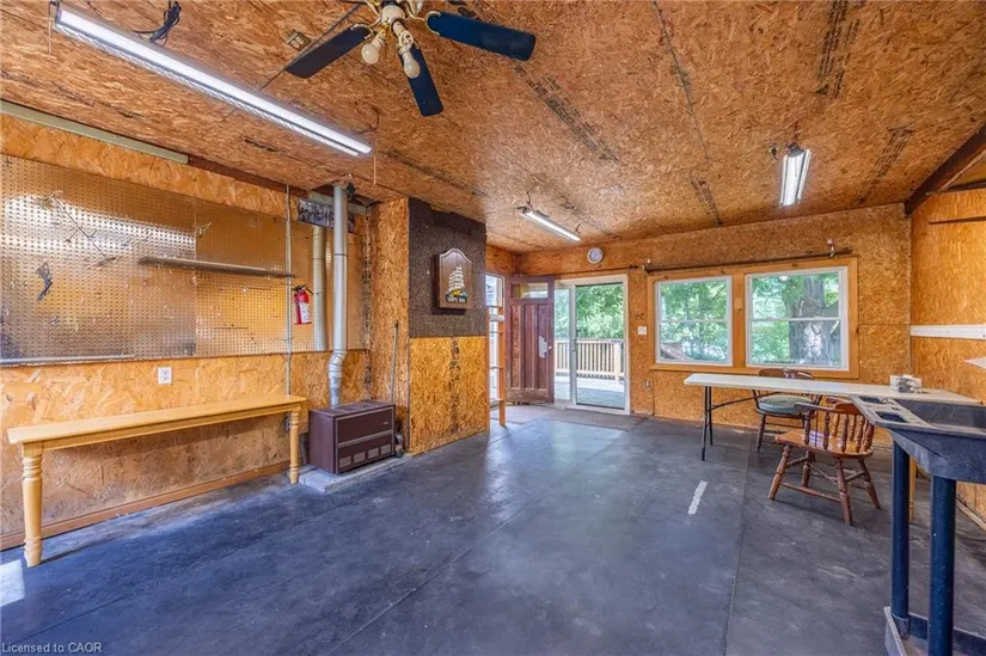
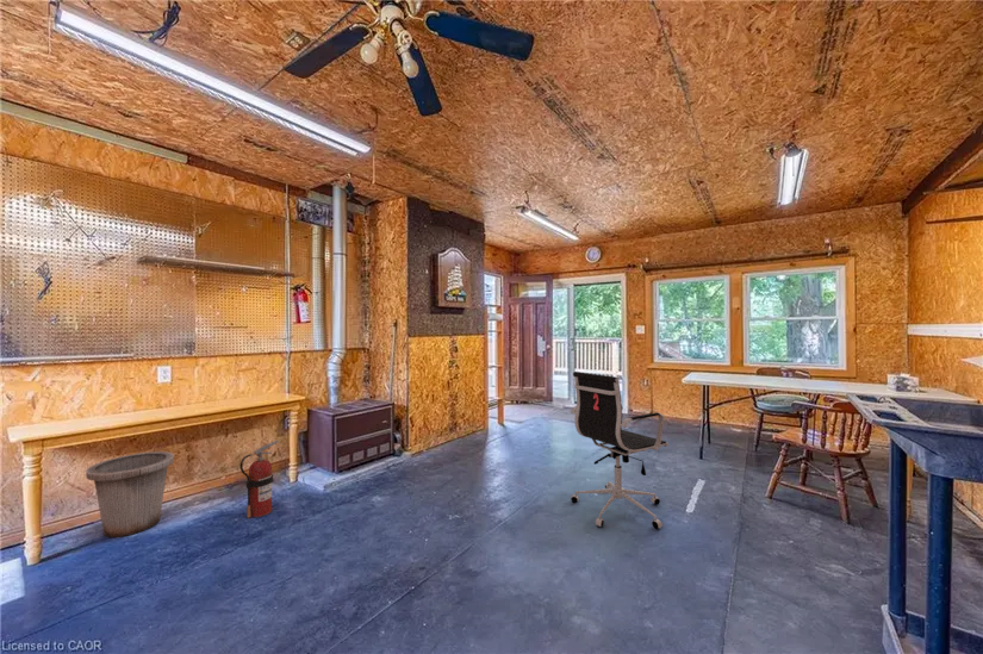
+ office chair (621, 441)
+ fire extinguisher (260, 479)
+ trash can (132, 493)
